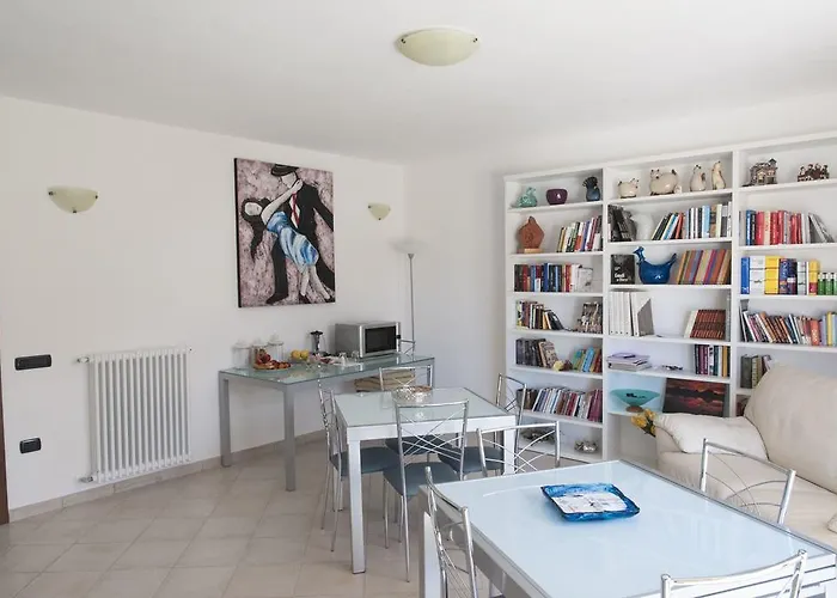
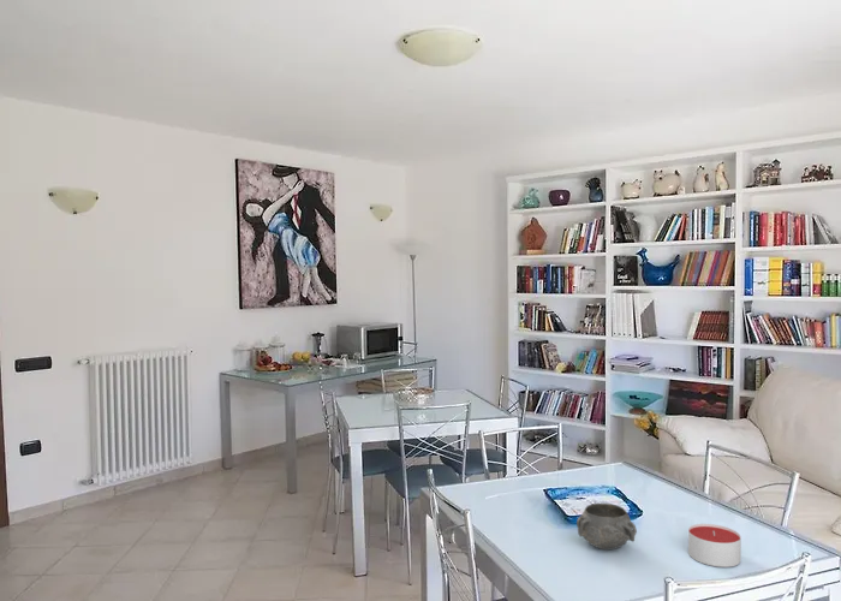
+ decorative bowl (604, 529)
+ candle (714, 543)
